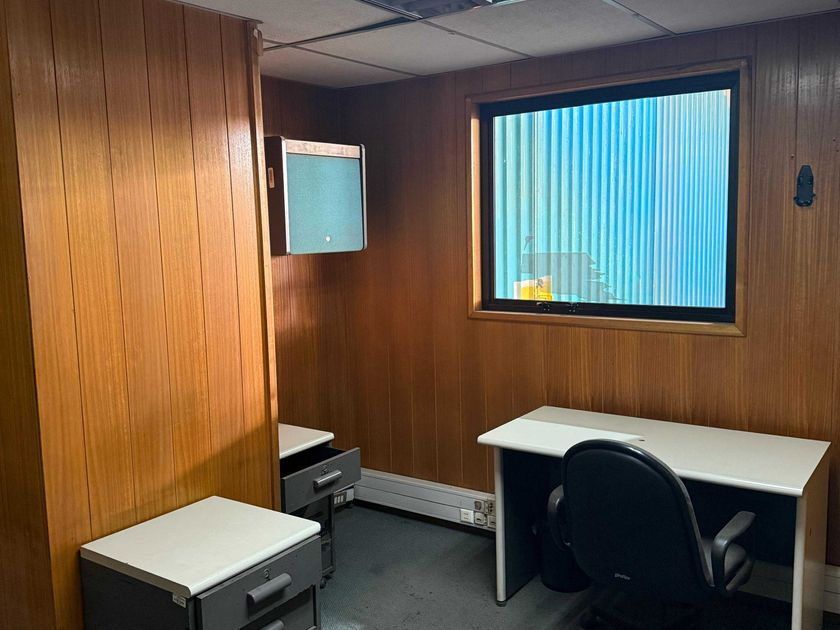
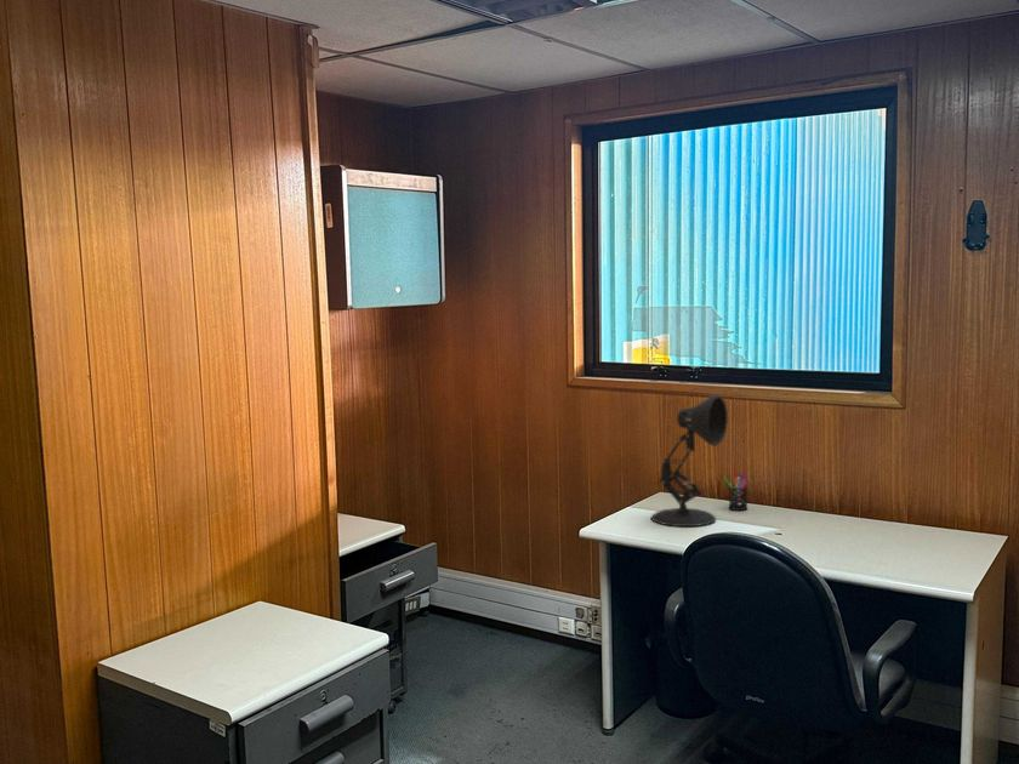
+ desk lamp (684, 456)
+ pen holder (735, 489)
